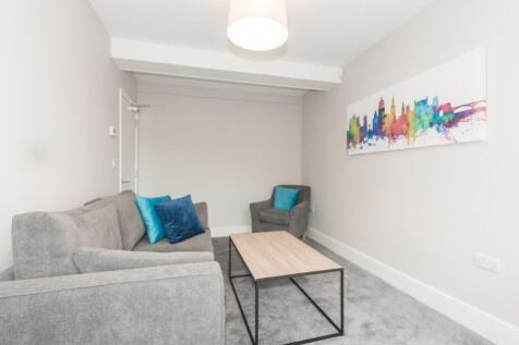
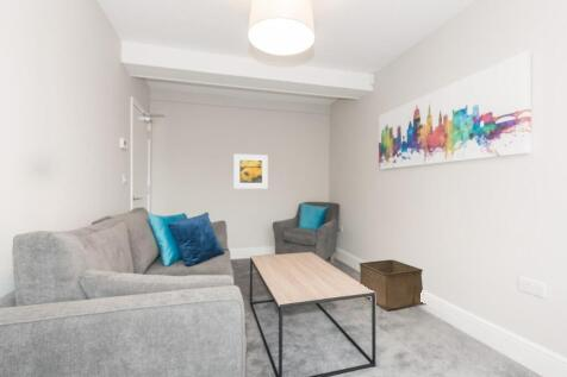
+ storage bin (390, 282)
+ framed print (250, 171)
